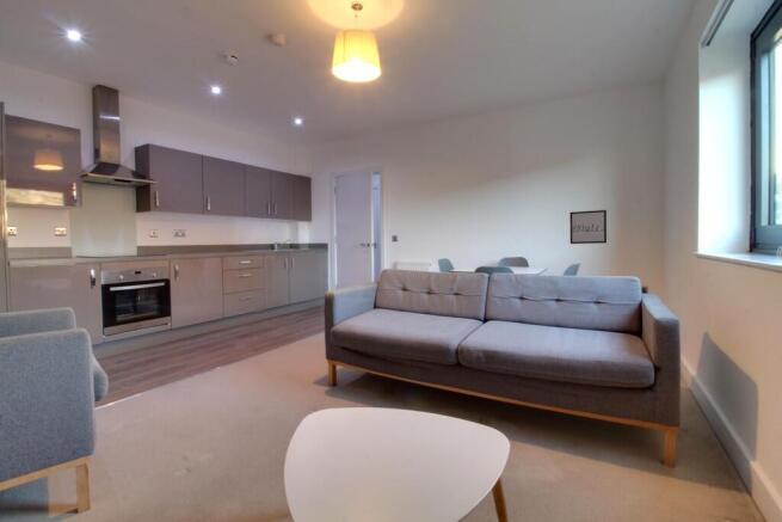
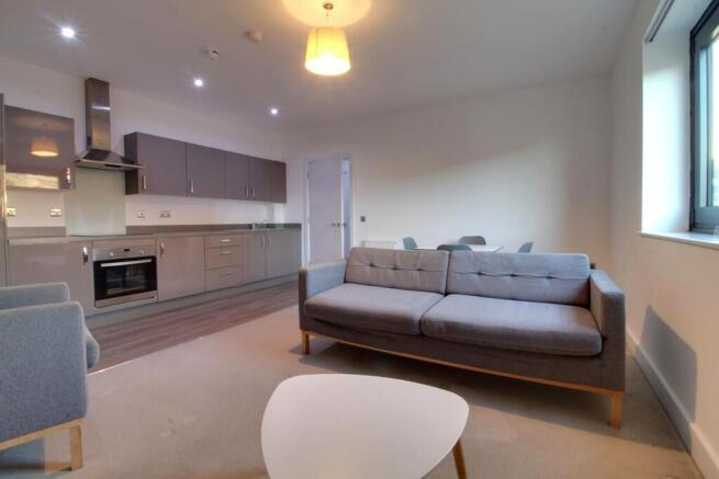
- wall art (587, 227)
